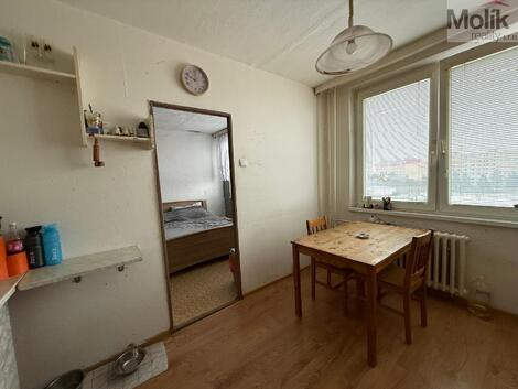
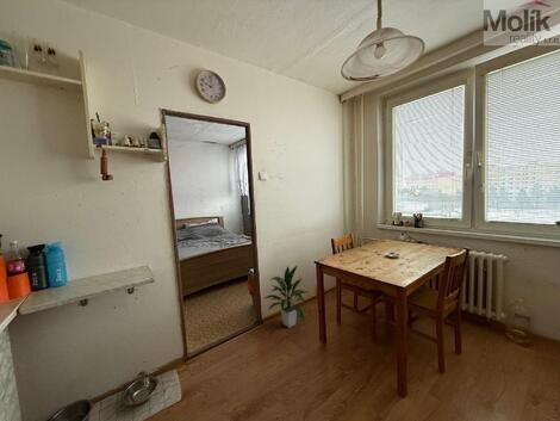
+ indoor plant (287, 296)
